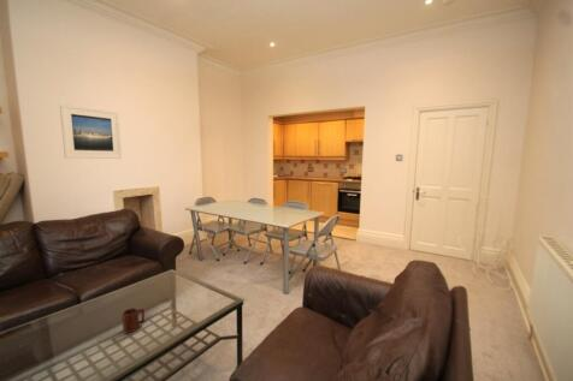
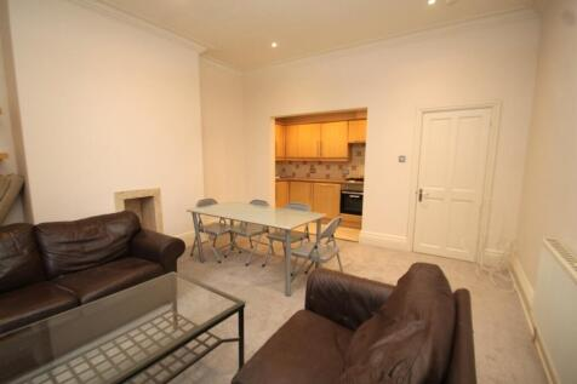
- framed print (93, 133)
- mug (134, 319)
